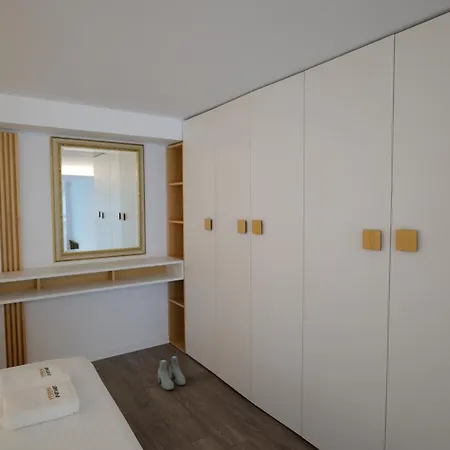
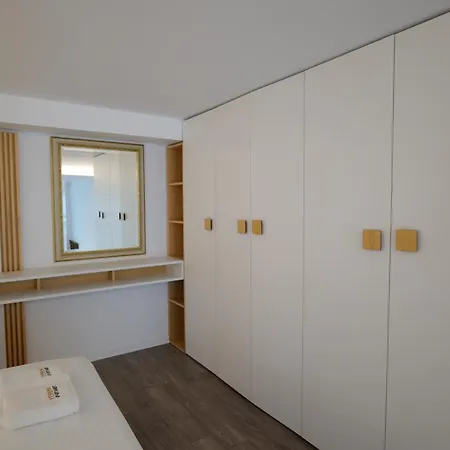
- boots (171, 371)
